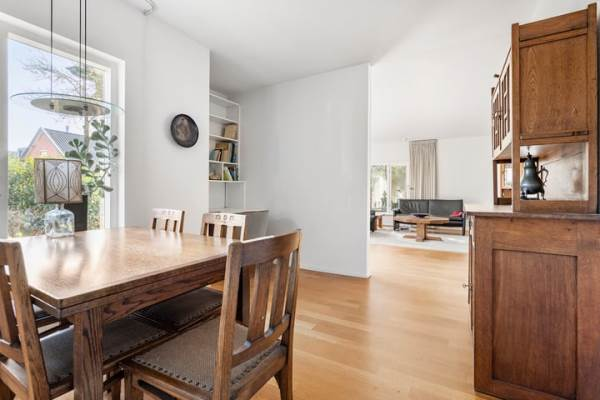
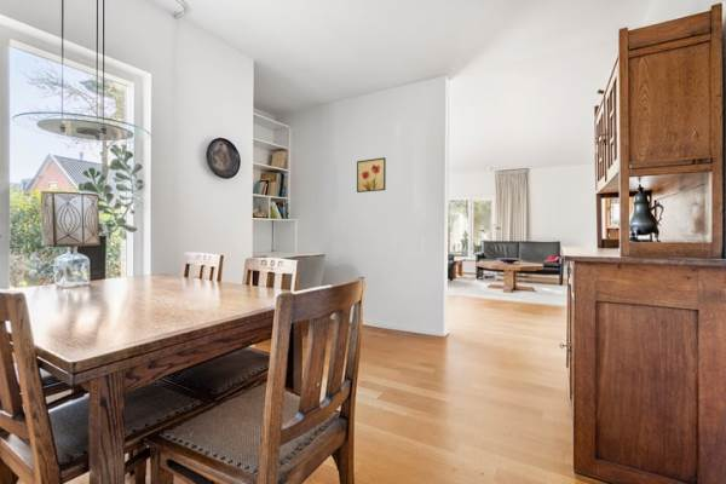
+ wall art (370, 175)
